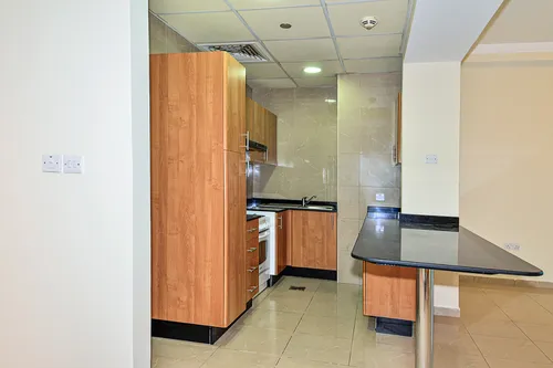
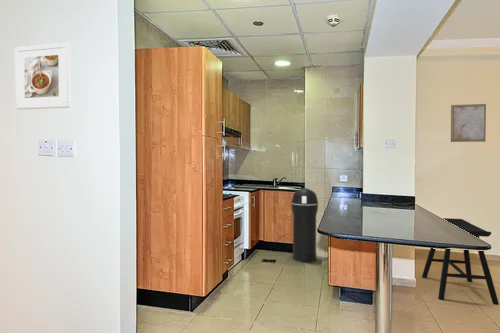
+ trash can (304, 223)
+ wall art (468, 123)
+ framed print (42, 76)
+ stool (456, 260)
